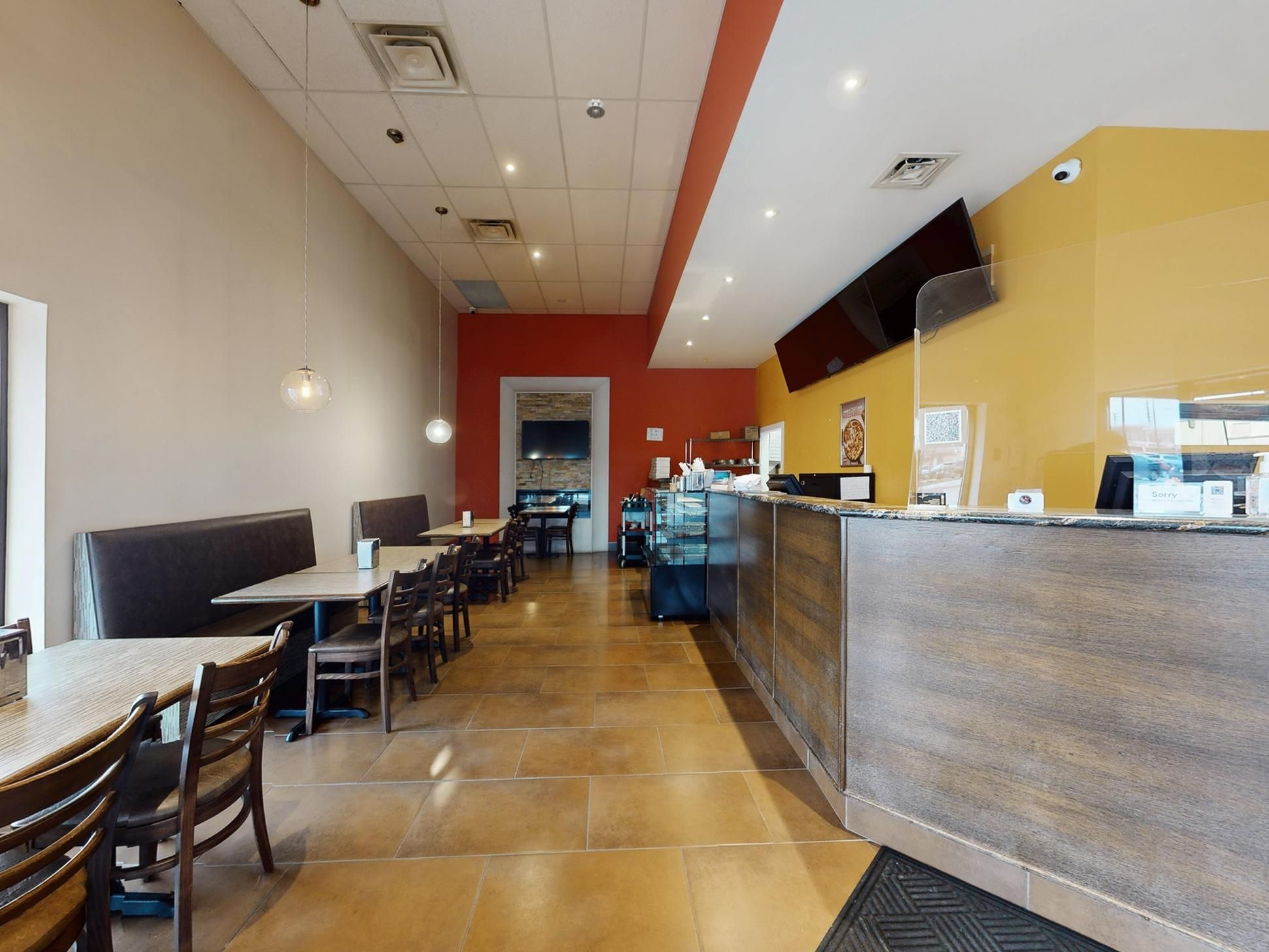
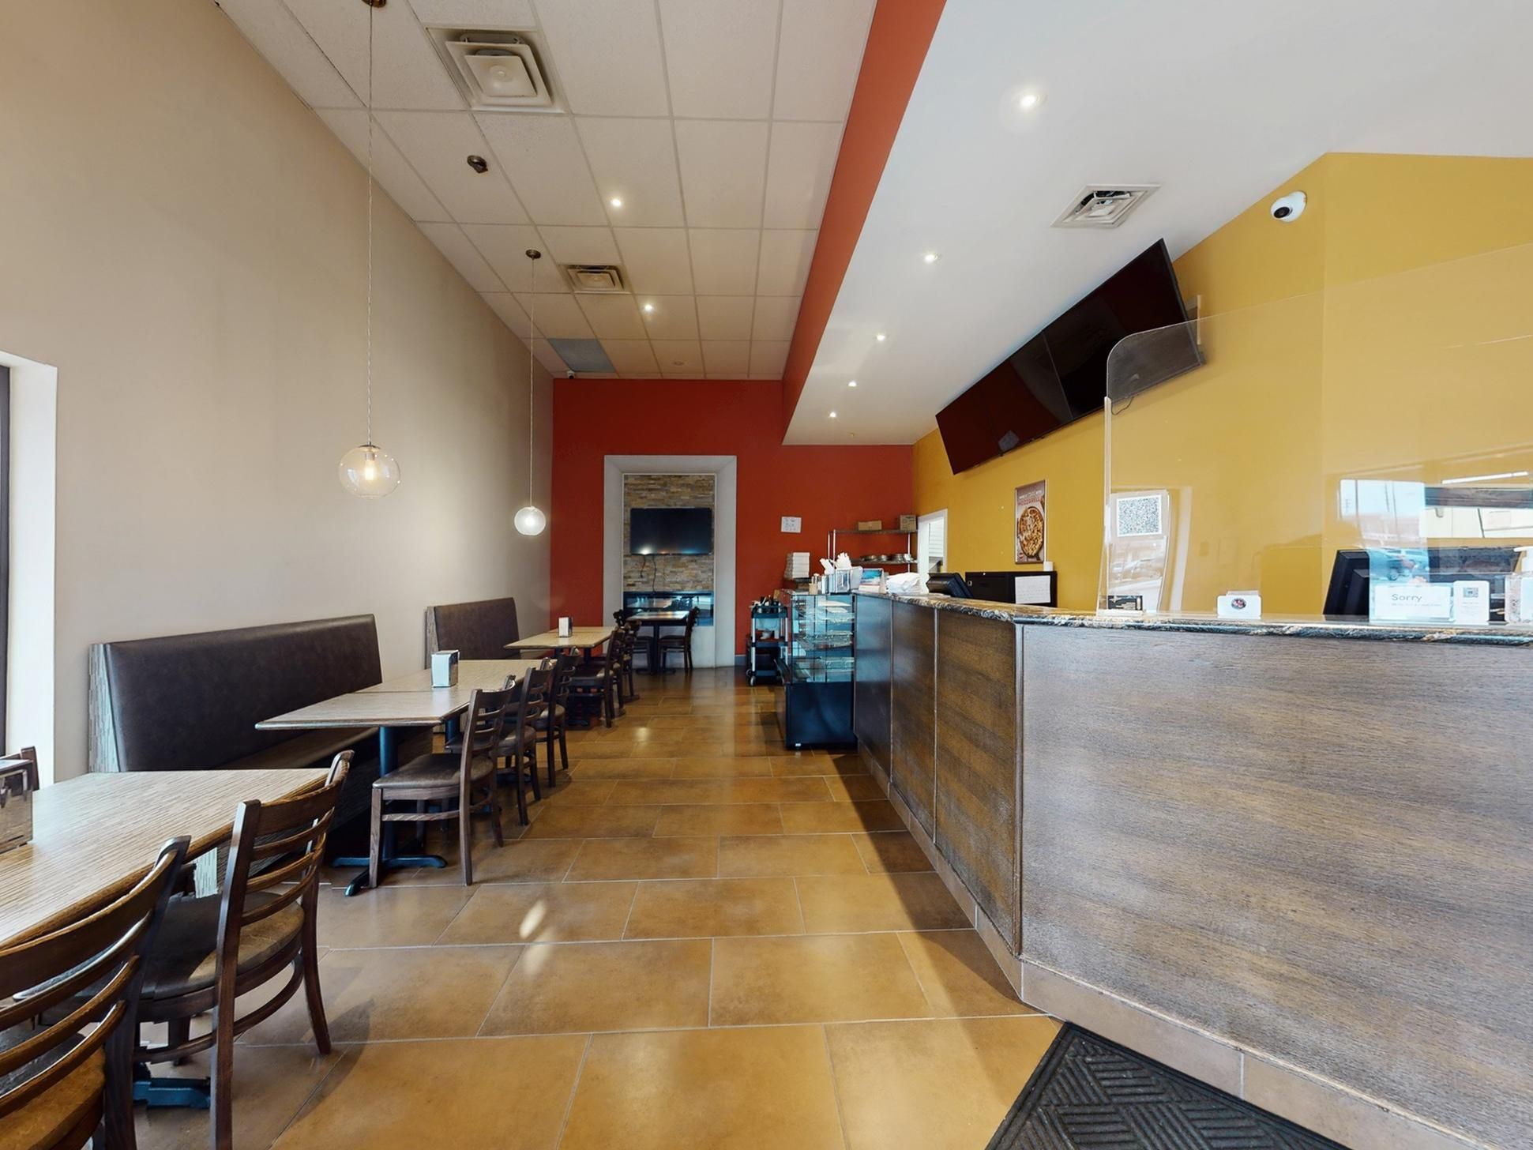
- smoke detector (596, 108)
